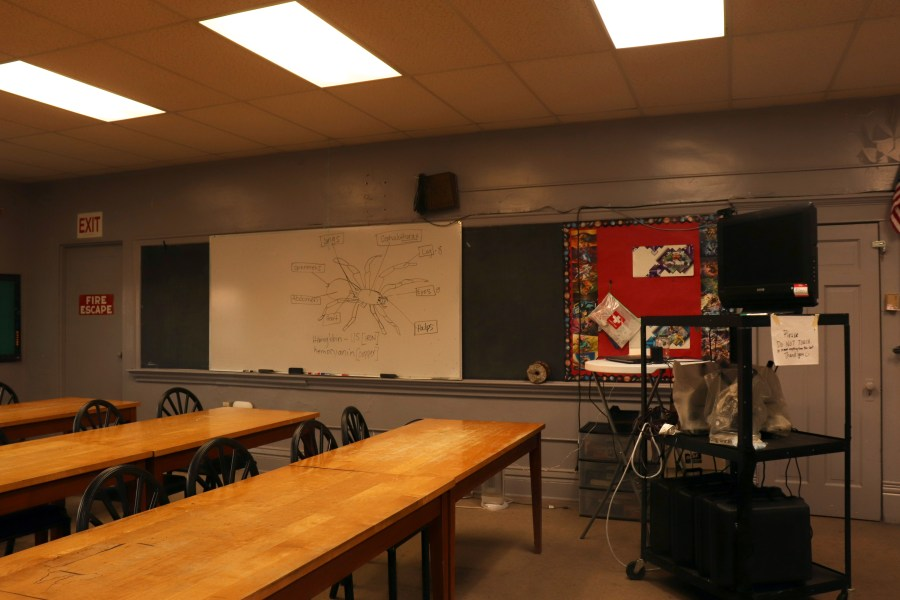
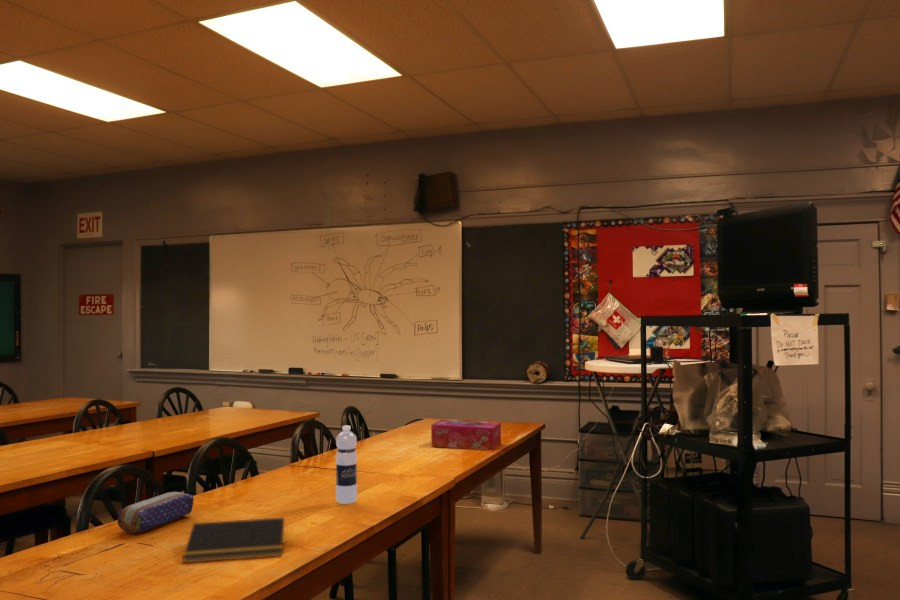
+ pencil case (156, 510)
+ water bottle (346, 463)
+ notepad (236, 538)
+ tissue box (466, 434)
